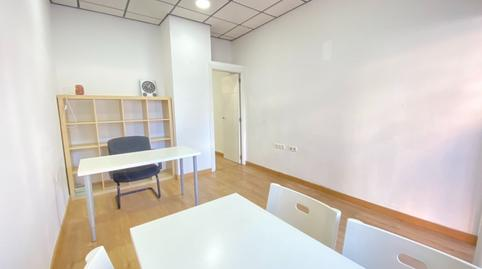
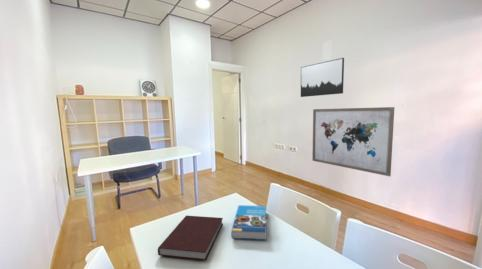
+ notebook (194, 234)
+ wall art (320, 79)
+ wall art (346, 138)
+ book (250, 220)
